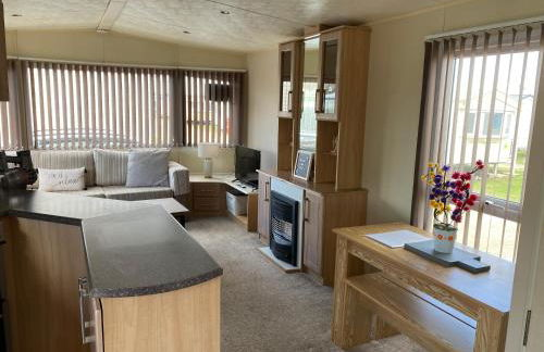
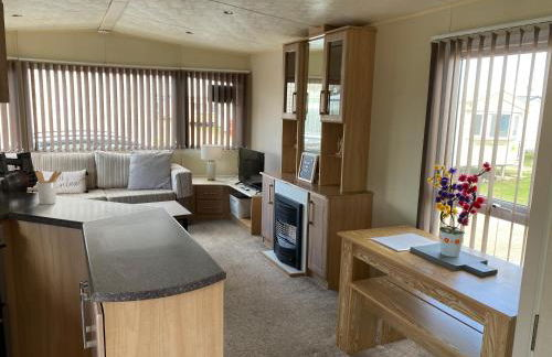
+ utensil holder (50, 186)
